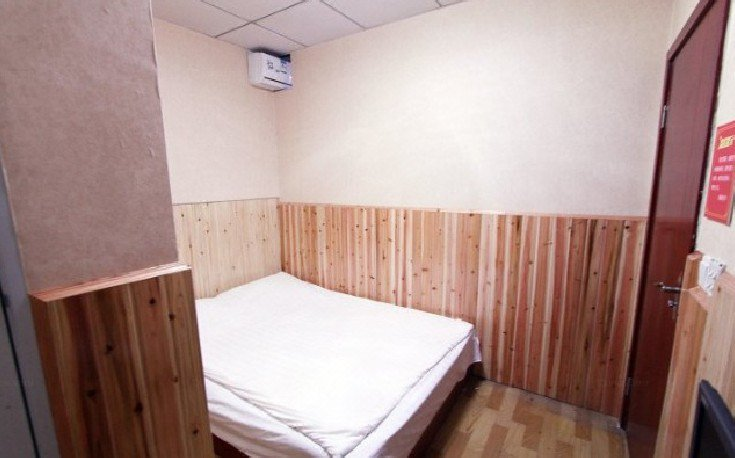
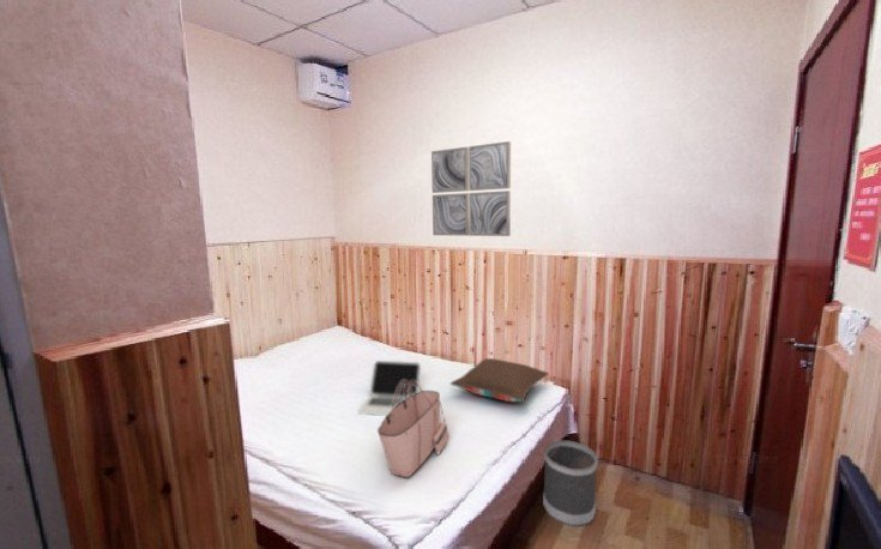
+ wall art (467, 193)
+ laptop (391, 386)
+ tote bag (412, 421)
+ pillow (500, 378)
+ wastebasket (569, 481)
